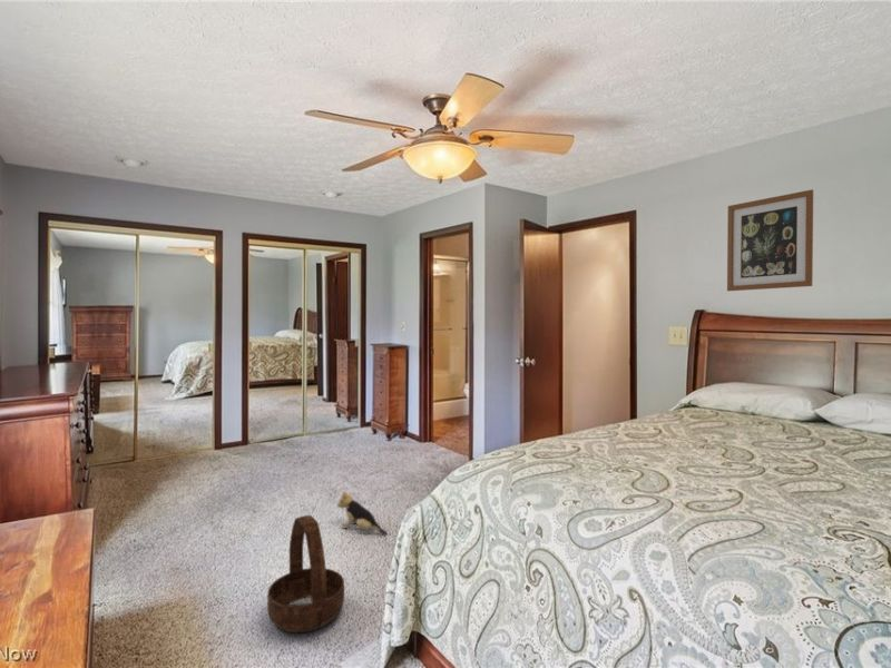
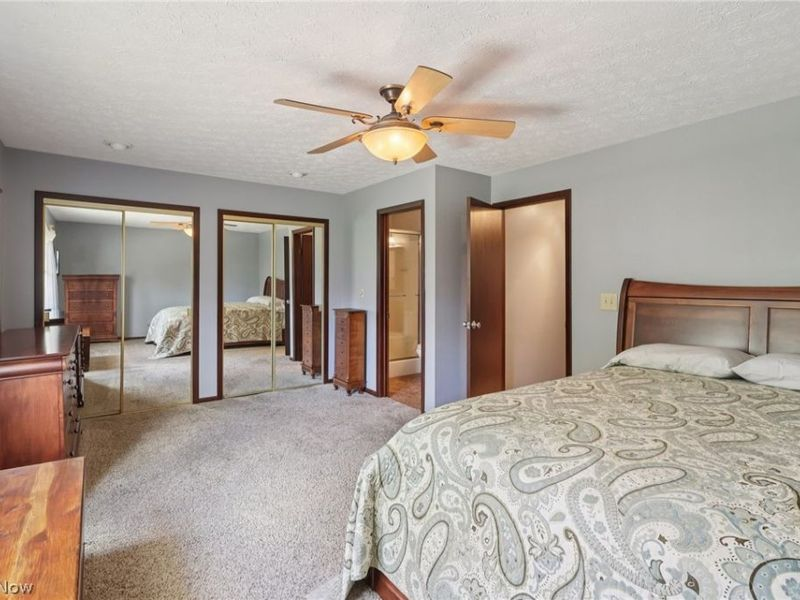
- plush toy (362, 511)
- wall art (767, 243)
- basket (309, 568)
